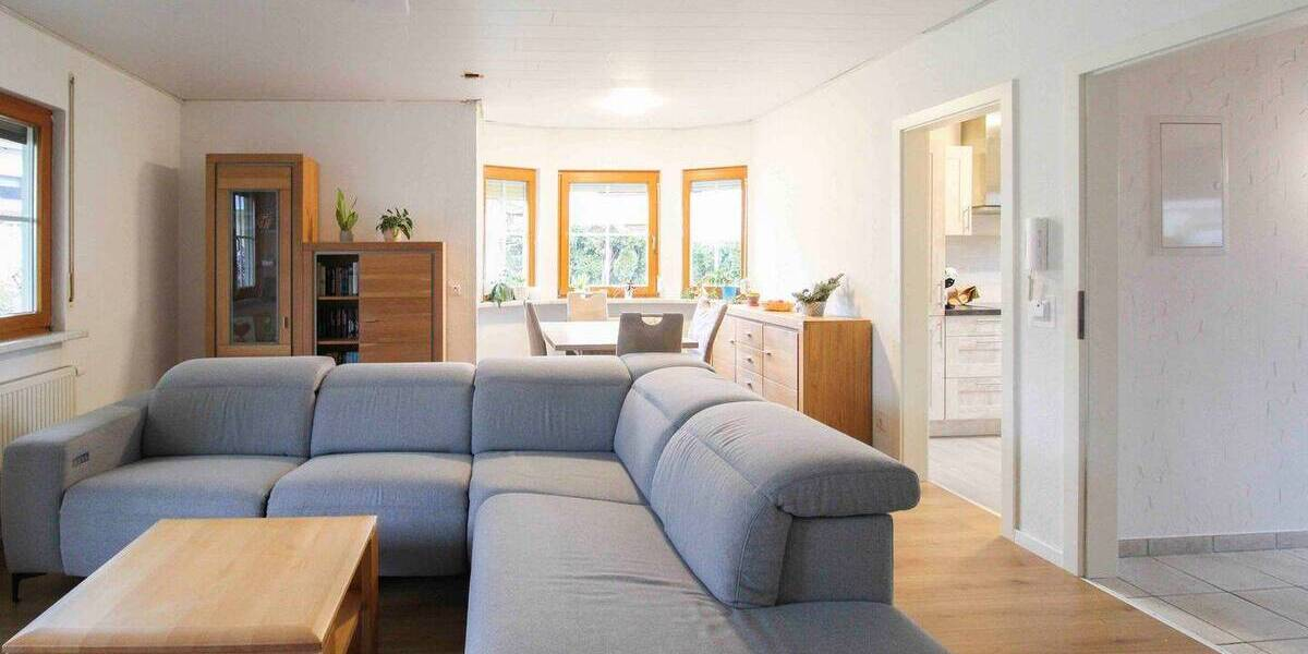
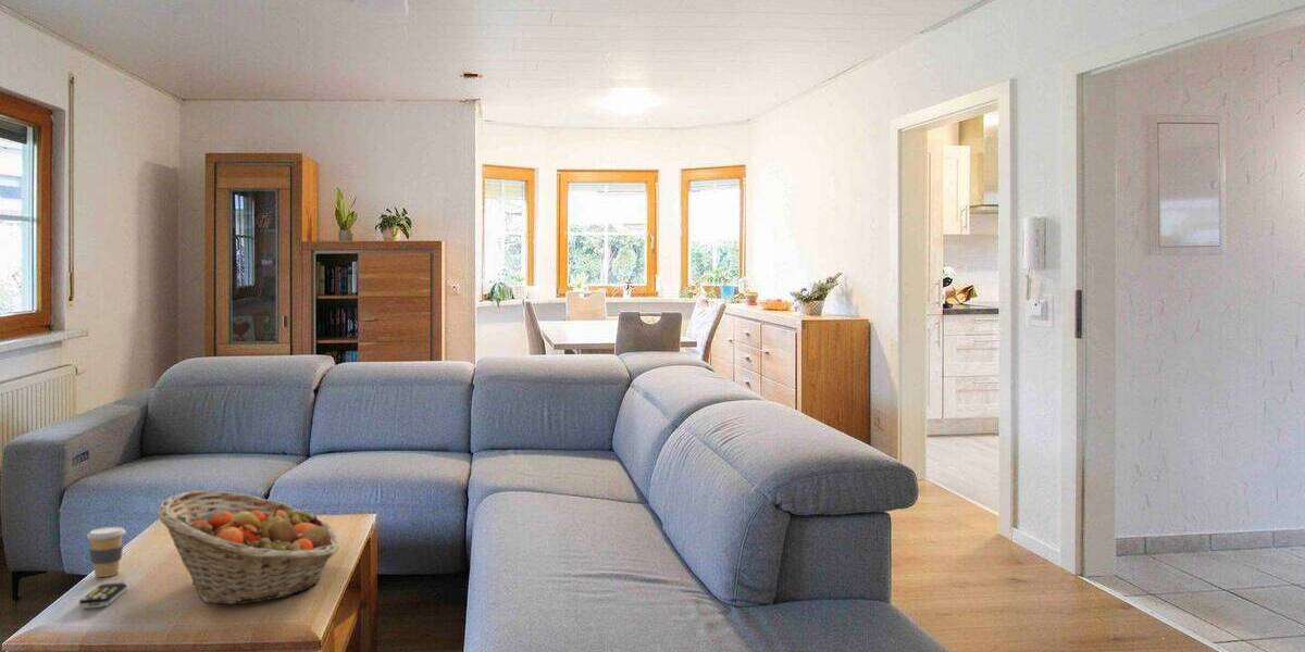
+ remote control (103, 594)
+ fruit basket (252, 538)
+ coffee cup (107, 552)
